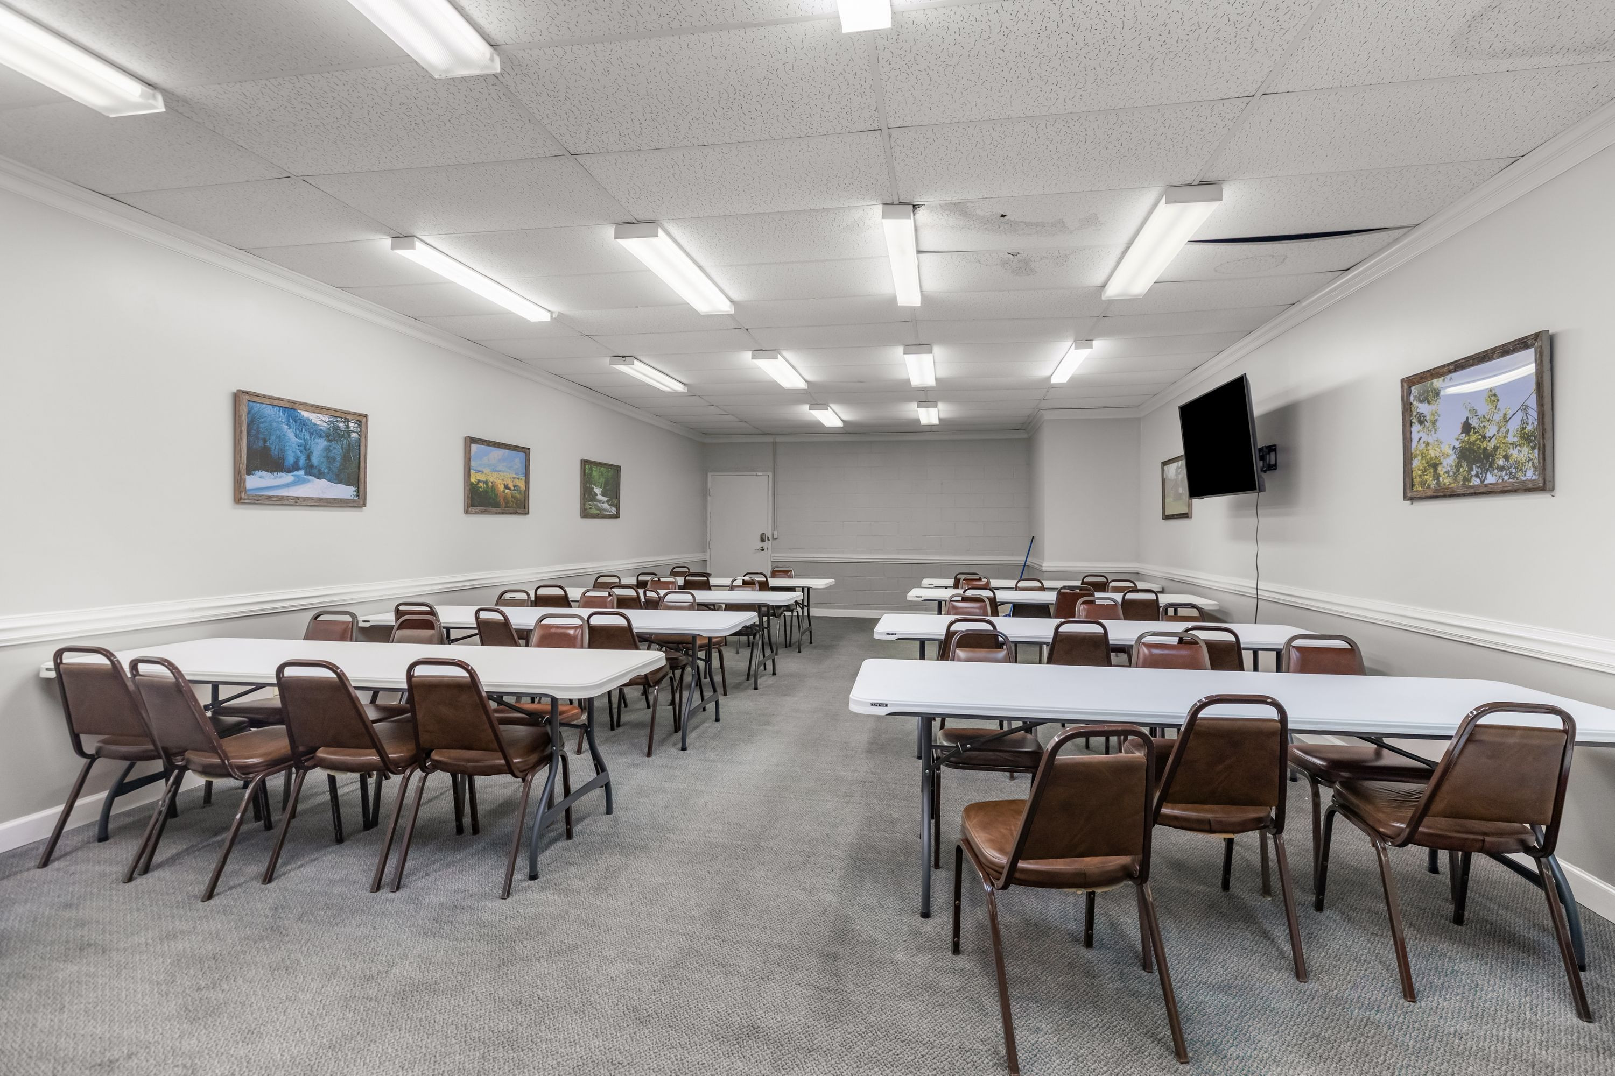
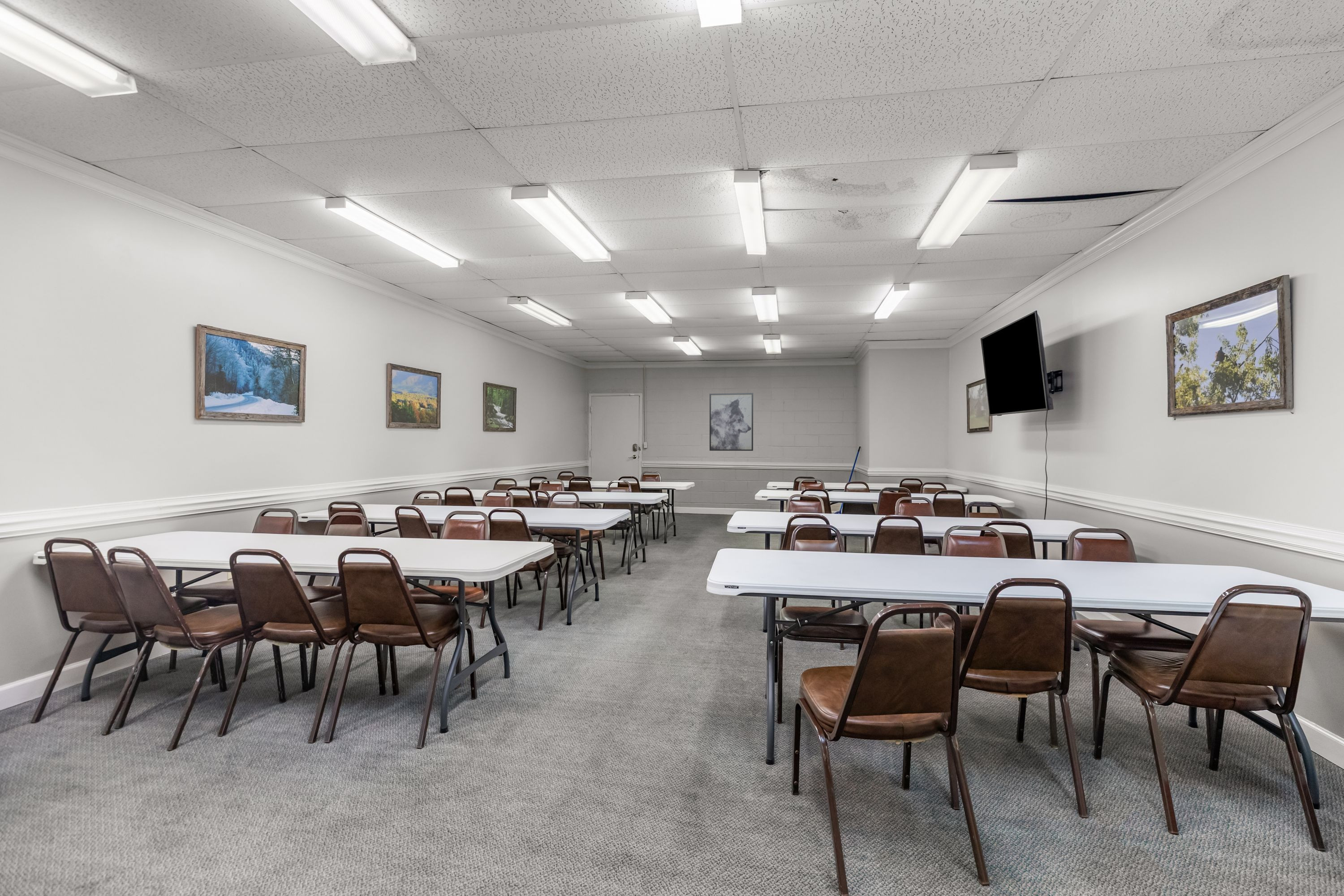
+ wall art (731, 422)
